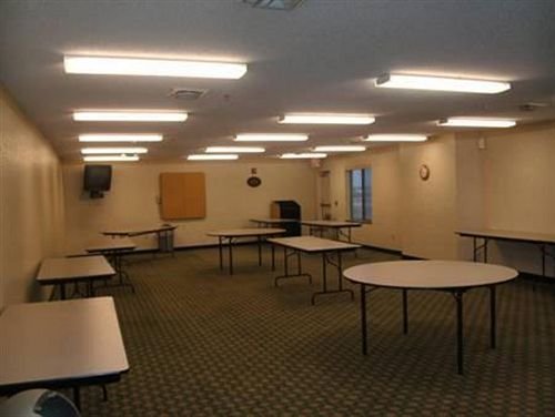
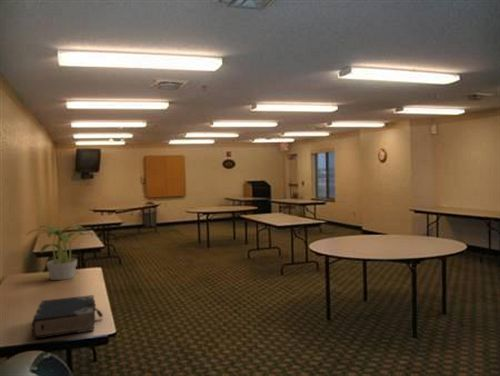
+ potted plant (62, 251)
+ book (70, 314)
